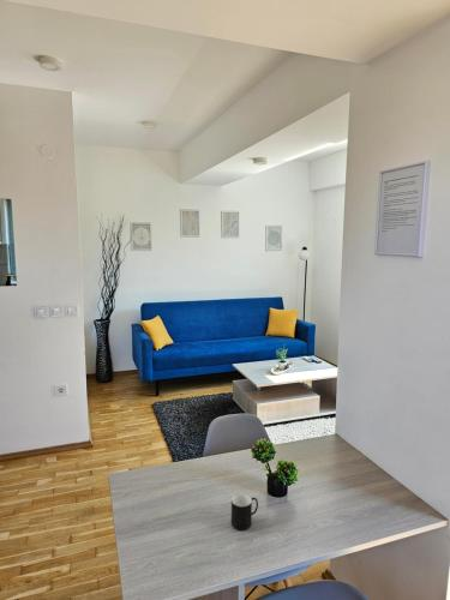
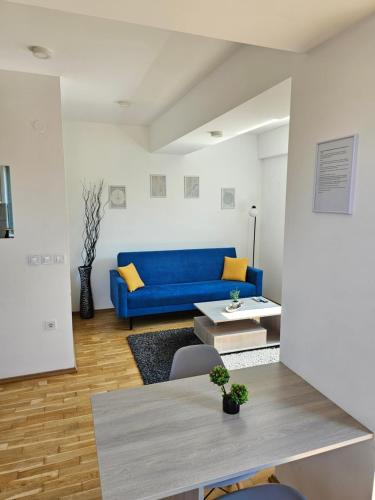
- cup (245, 510)
